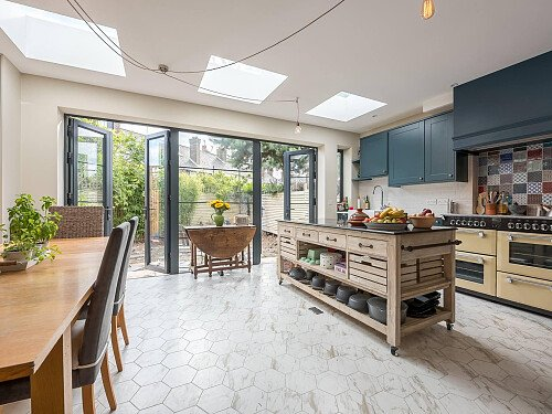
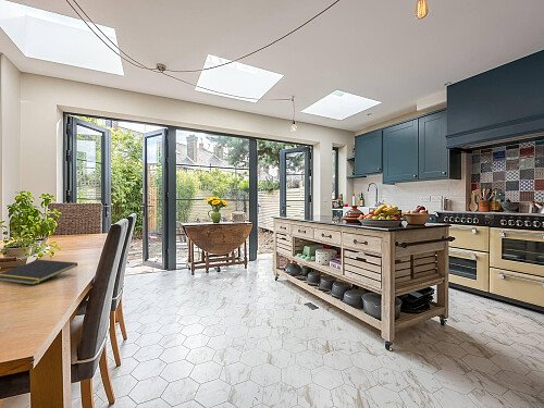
+ notepad (36, 271)
